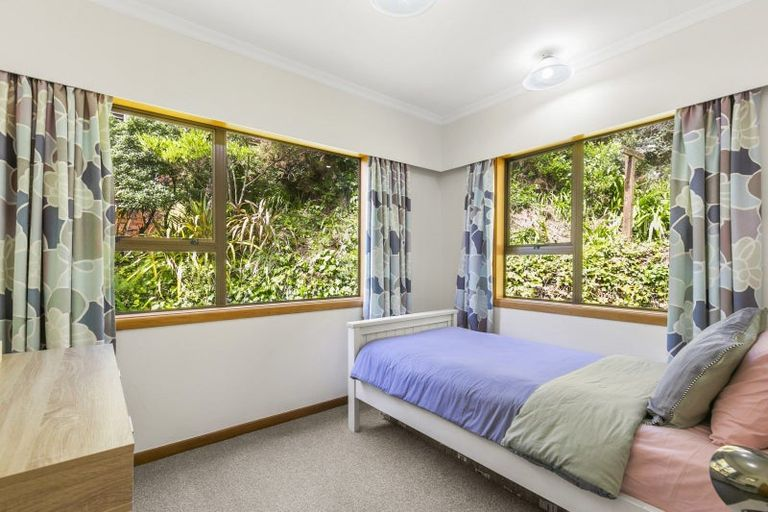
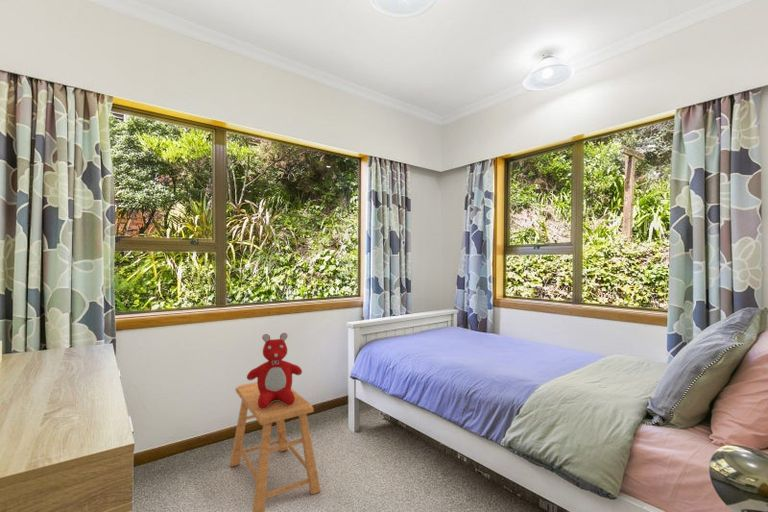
+ teddy bear (275, 367)
+ stool (270, 436)
